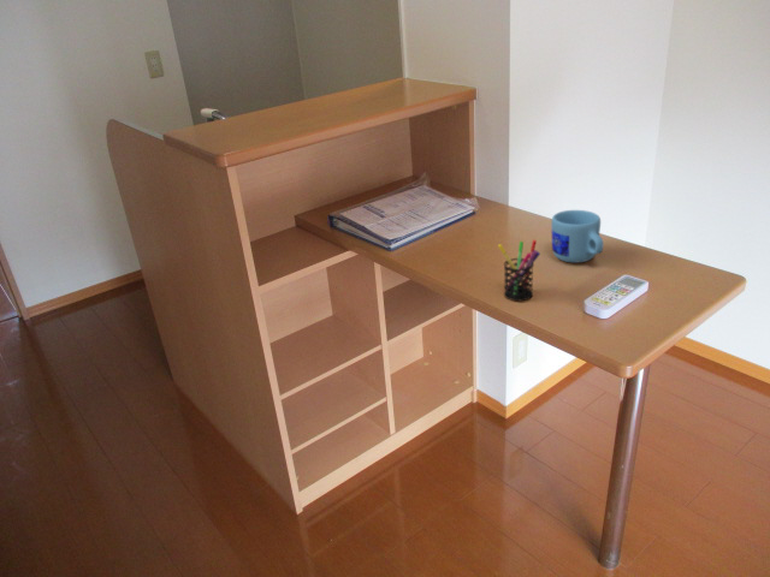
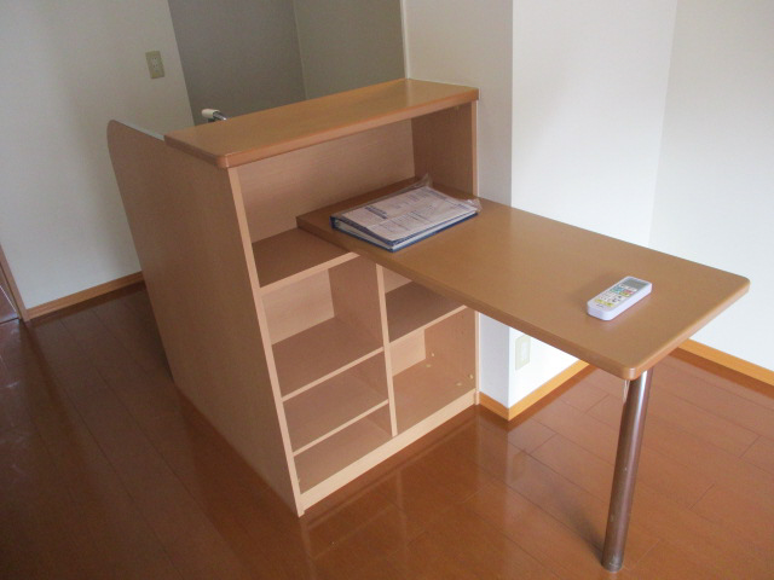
- mug (579, 239)
- pen holder (520, 266)
